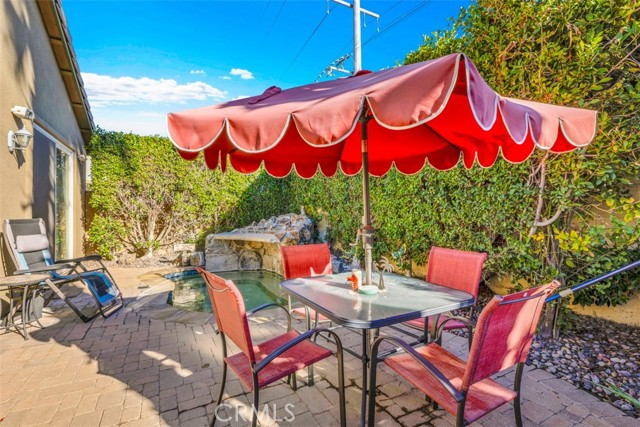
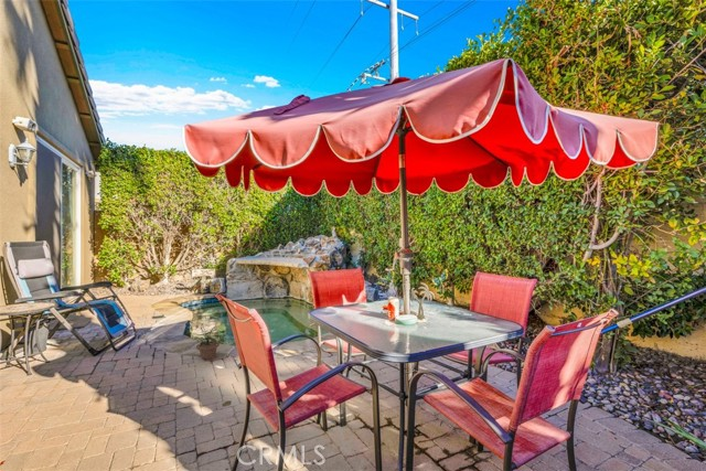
+ potted plant (206, 340)
